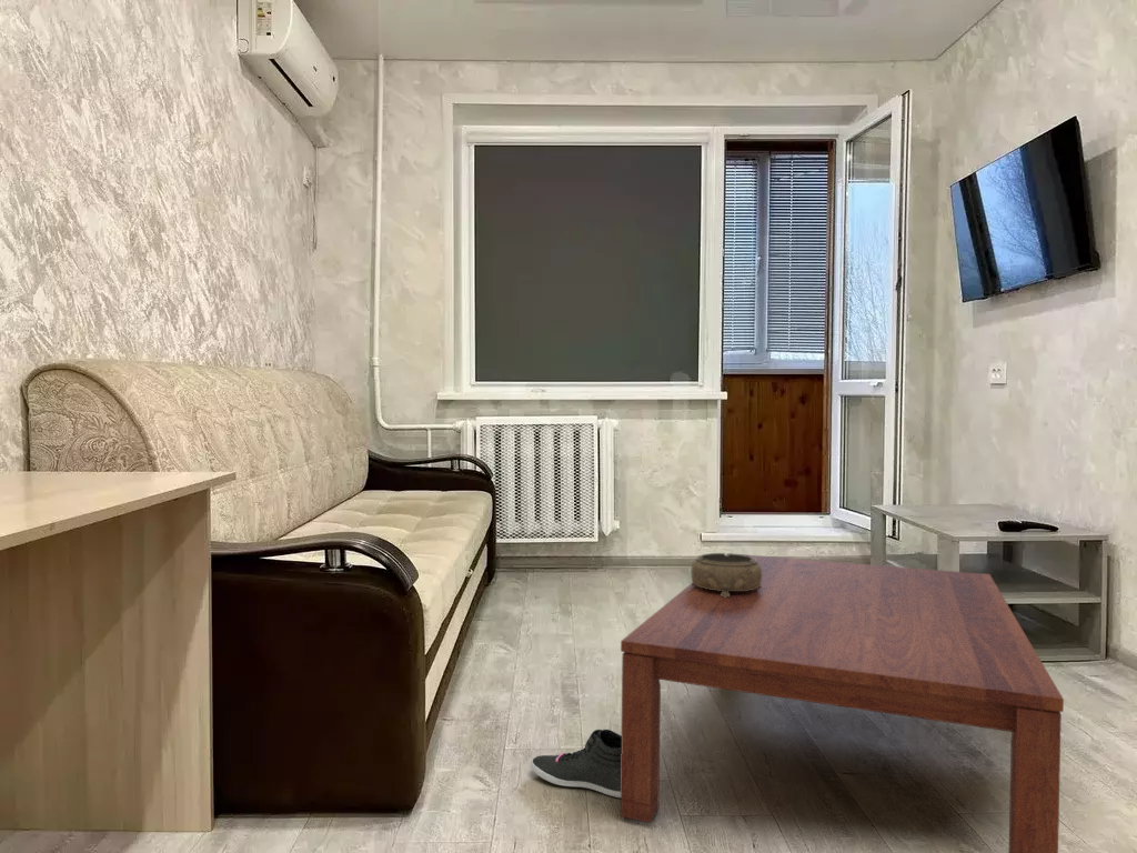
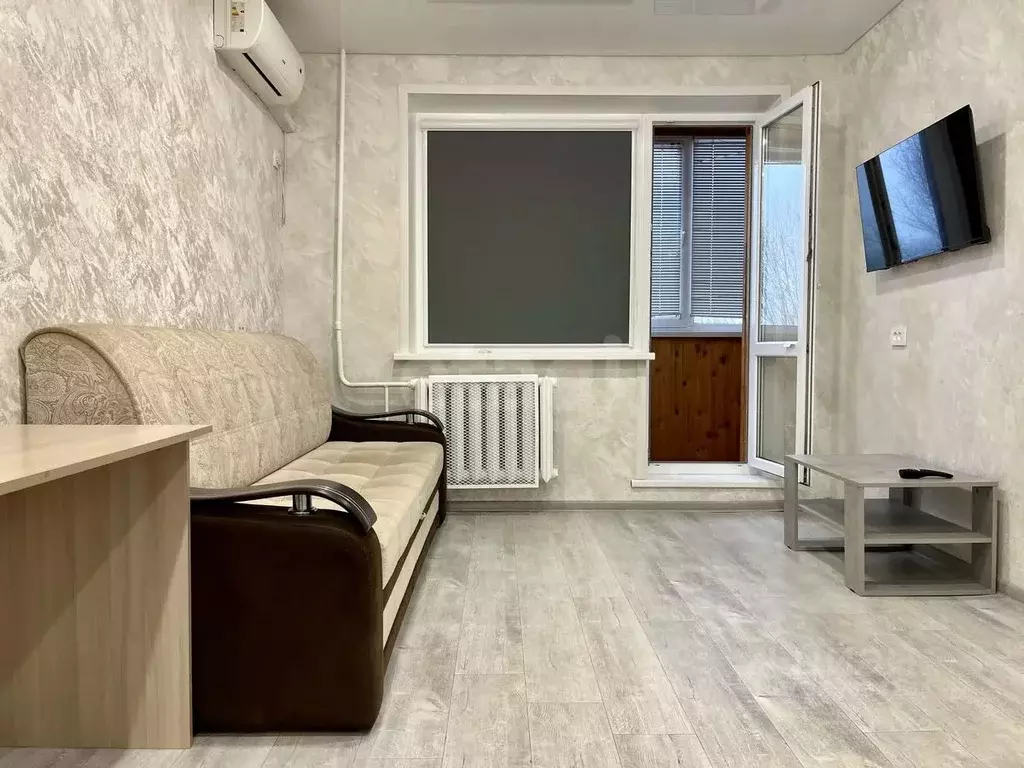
- sneaker (583, 754)
- coffee table (837, 673)
- decorative bowl (728, 572)
